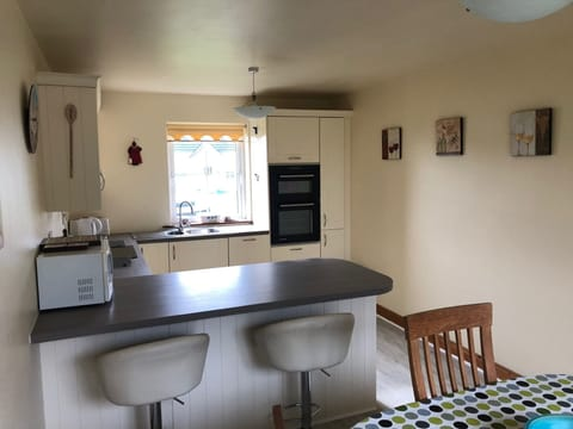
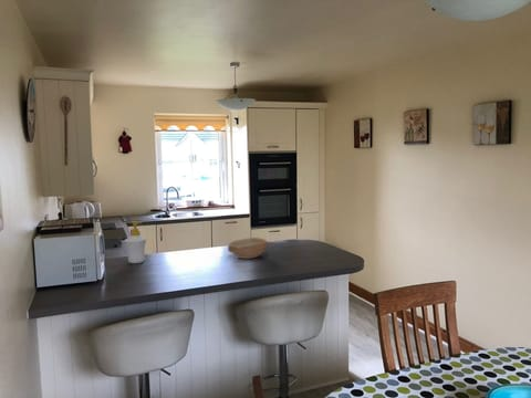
+ bowl (248, 248)
+ soap bottle (135, 241)
